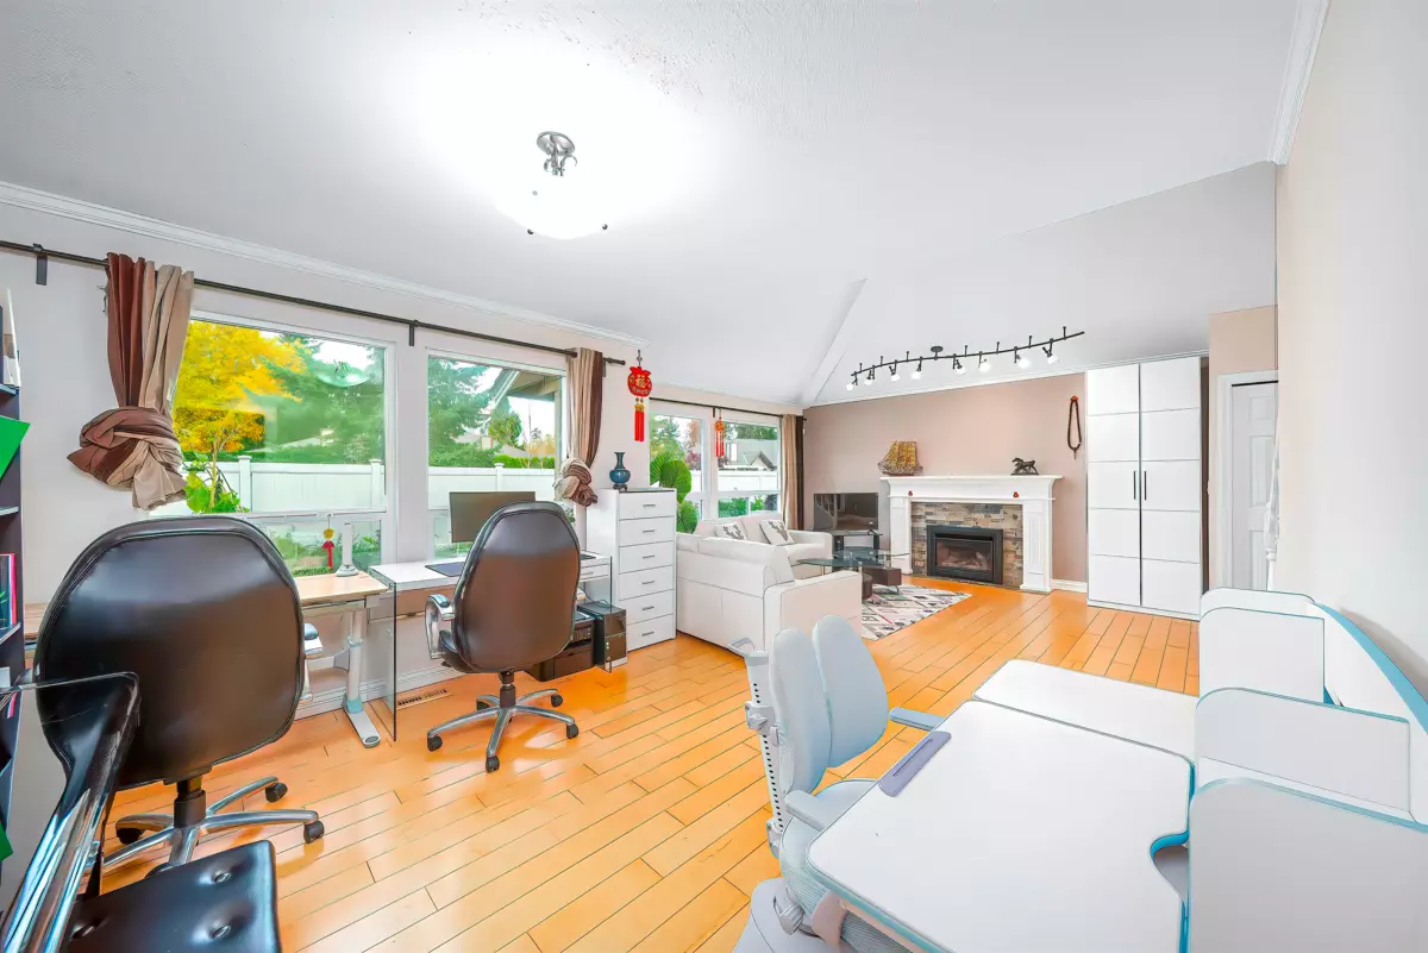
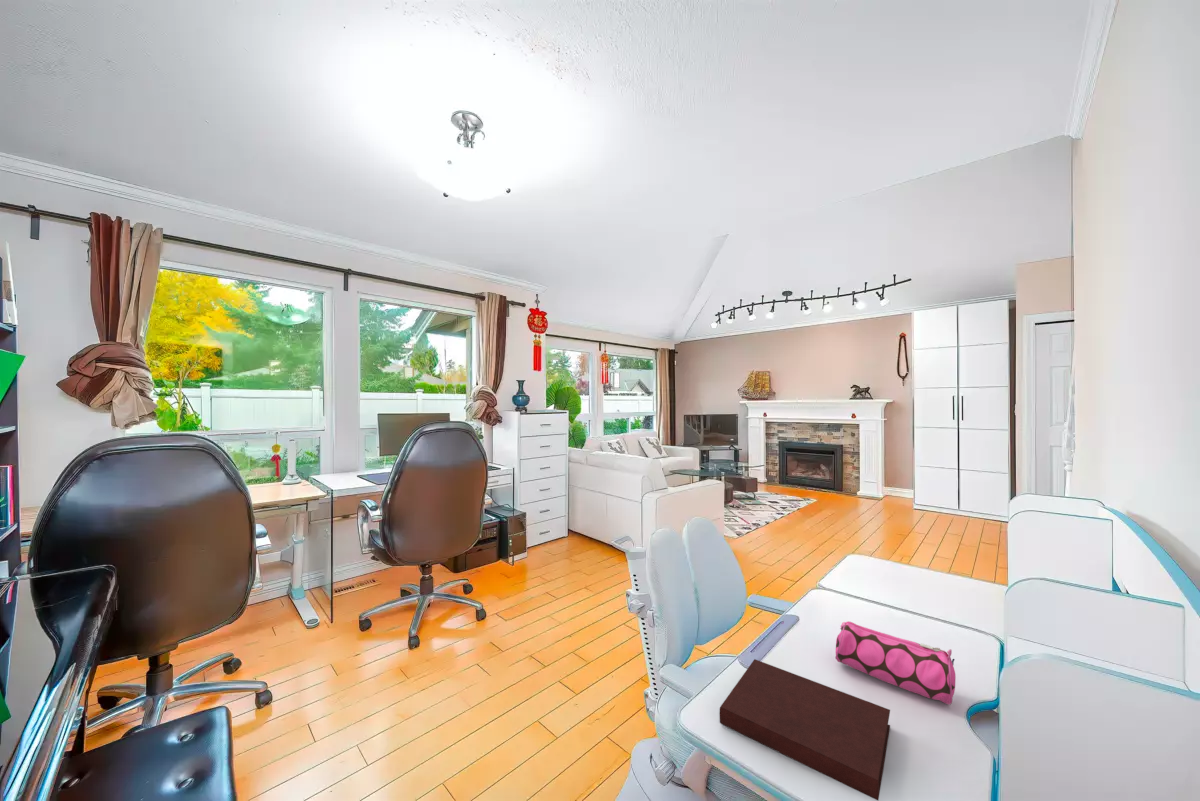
+ pencil case (891, 656)
+ notebook (804, 716)
